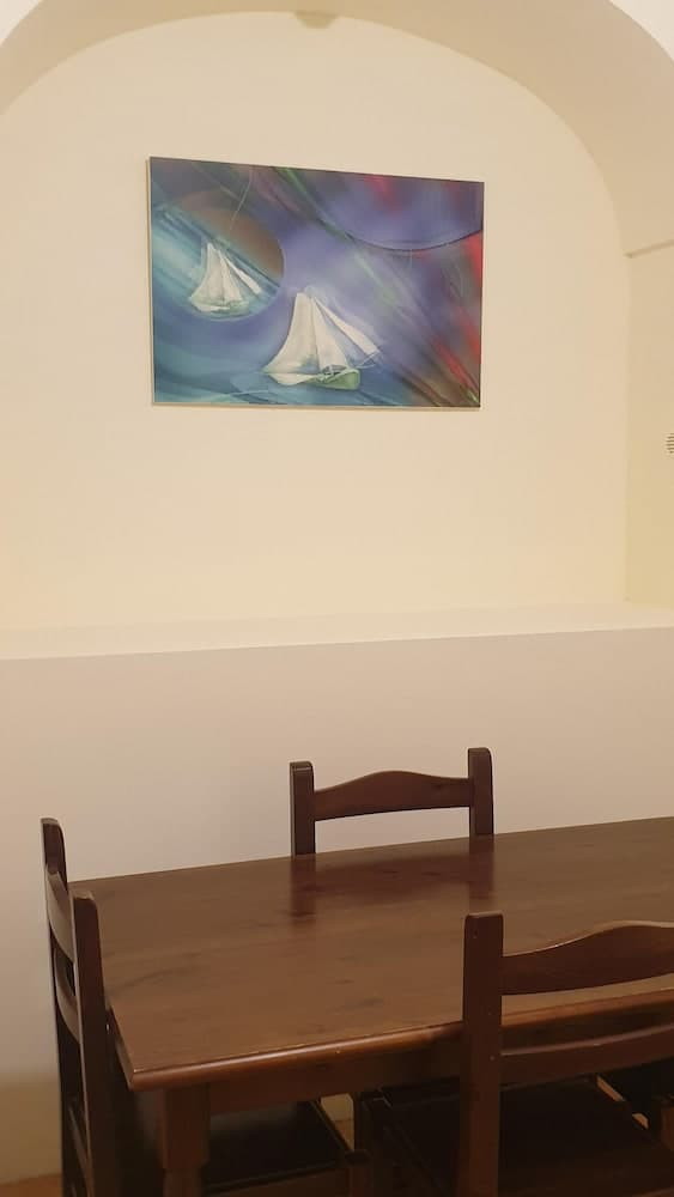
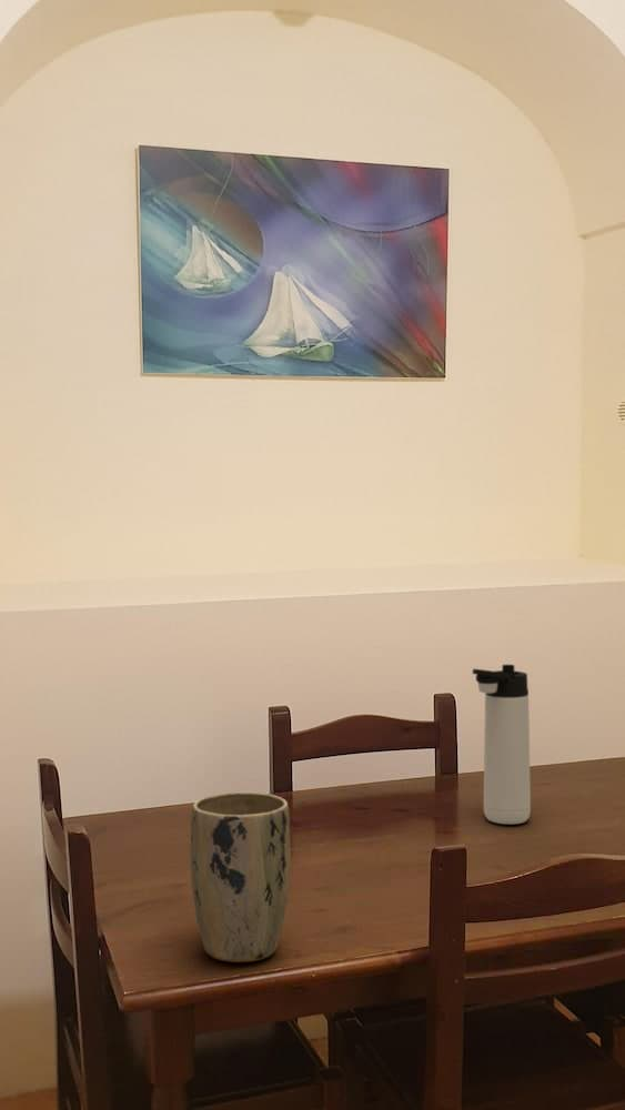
+ plant pot (240, 876)
+ thermos bottle (500, 744)
